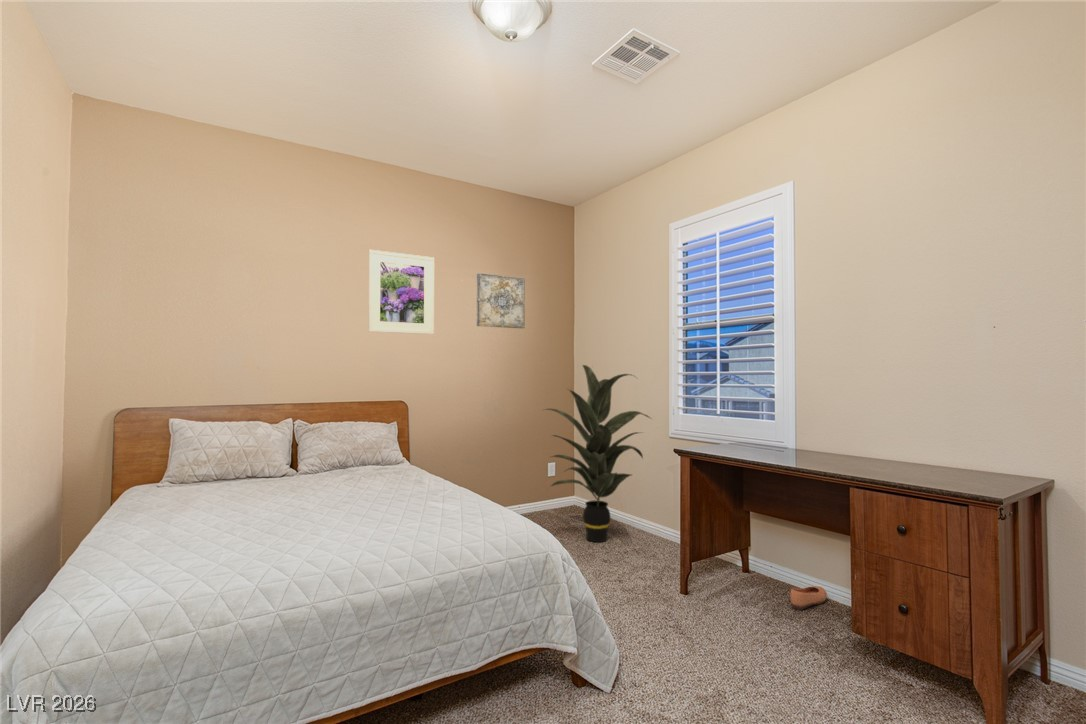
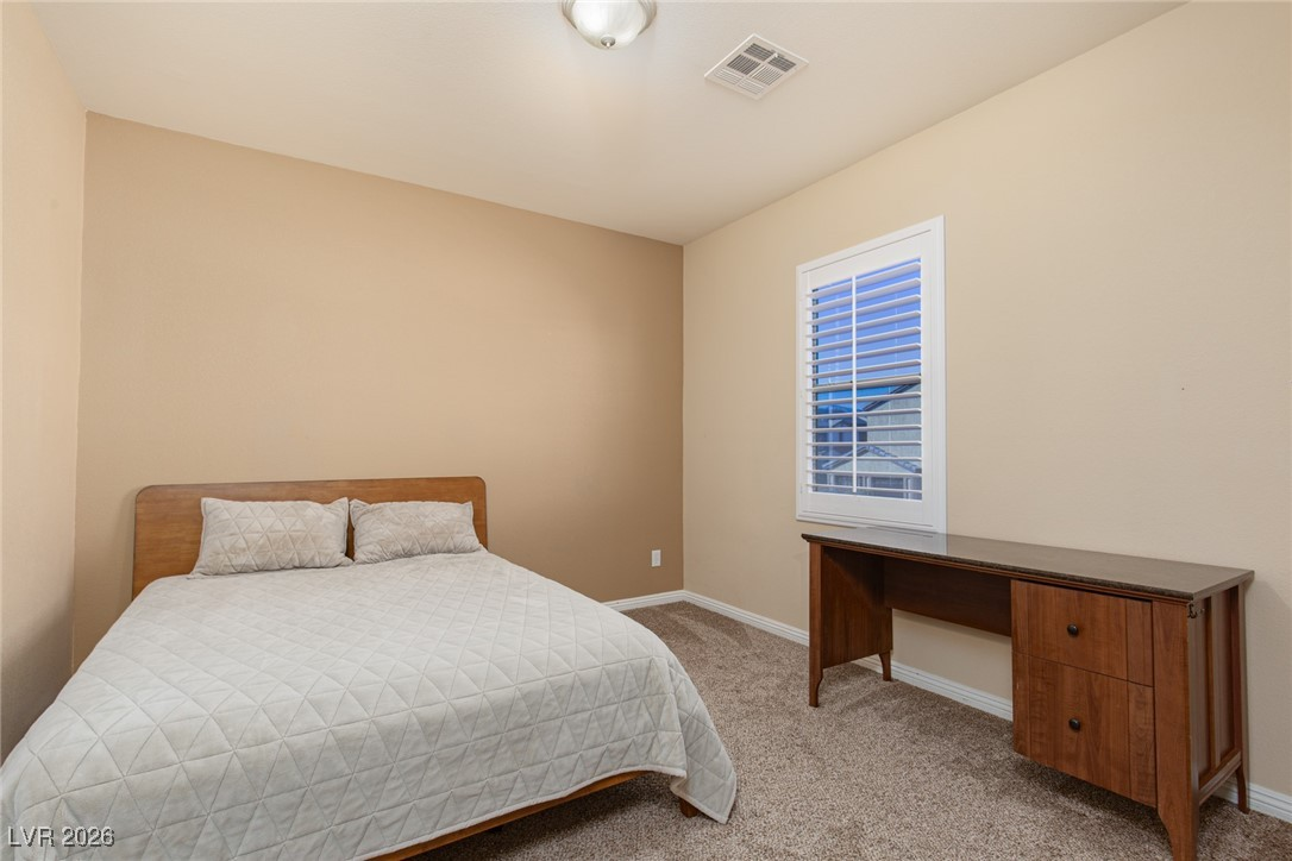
- indoor plant (596, 450)
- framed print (402, 293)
- shoe (808, 593)
- wall art (501, 301)
